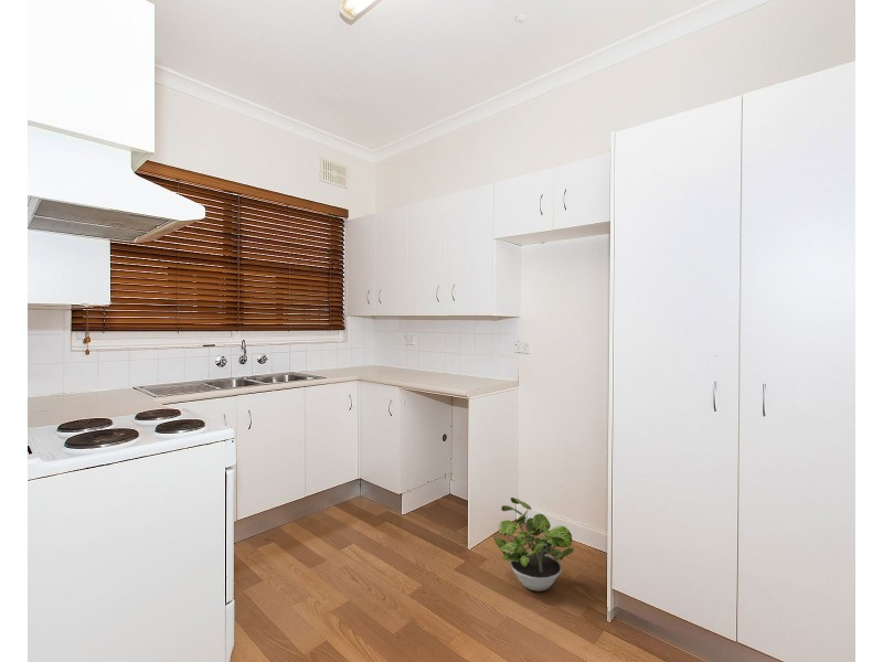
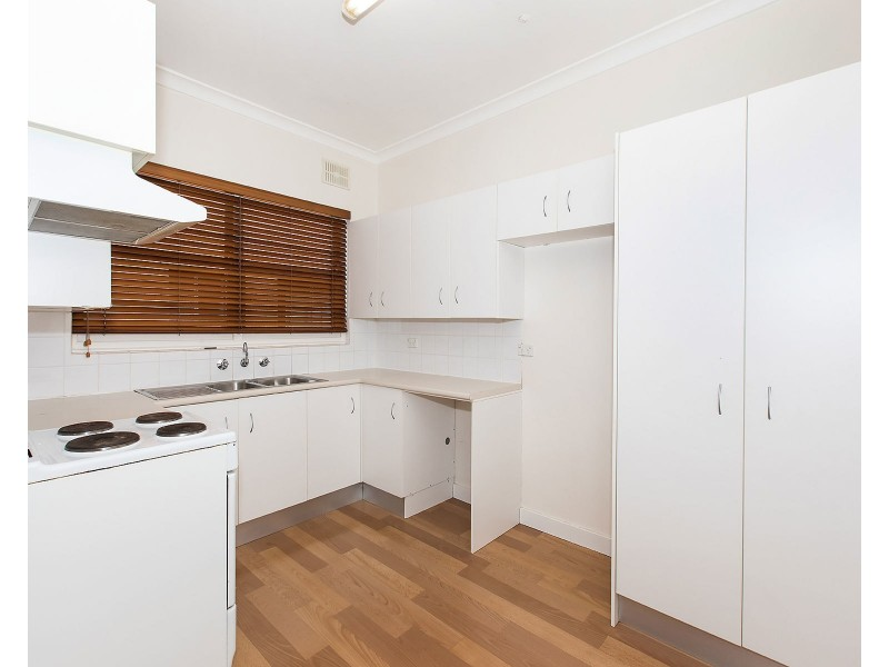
- potted plant (533, 544)
